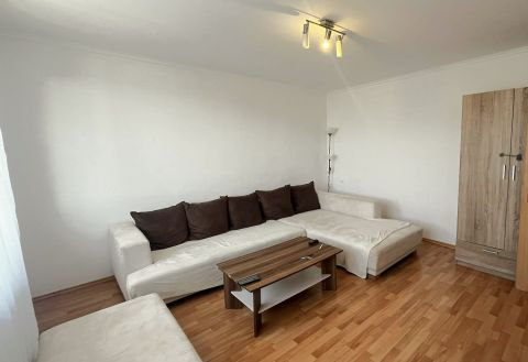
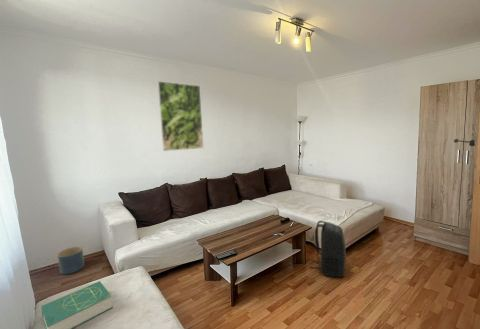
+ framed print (182, 117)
+ backpack (327, 244)
+ planter (71, 260)
+ book (77, 306)
